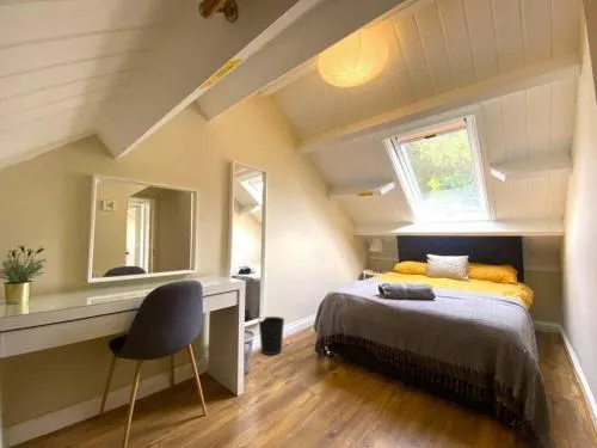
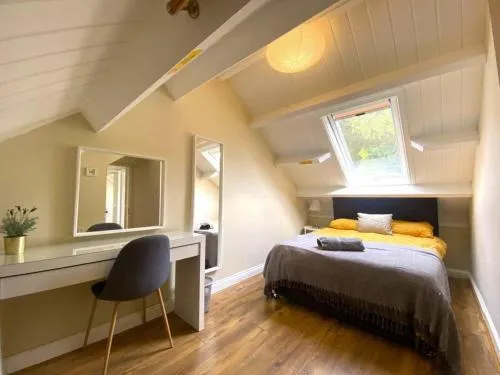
- wastebasket (271, 335)
